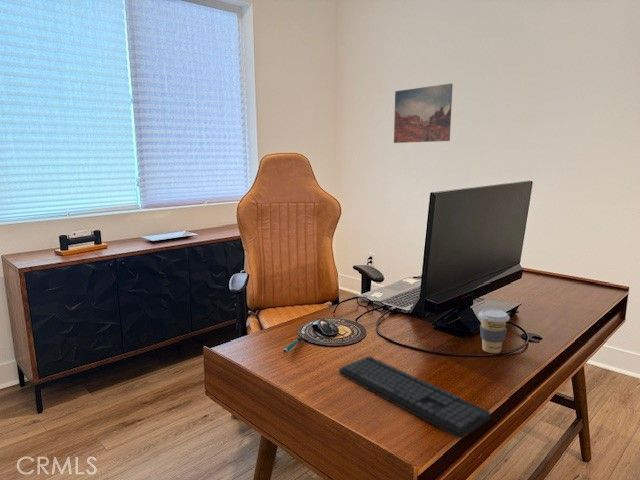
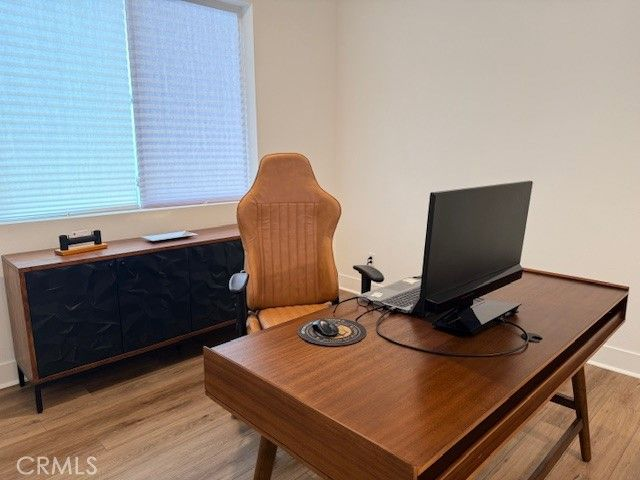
- keyboard (407, 389)
- coffee cup (492, 331)
- pen (294, 343)
- wall art (421, 115)
